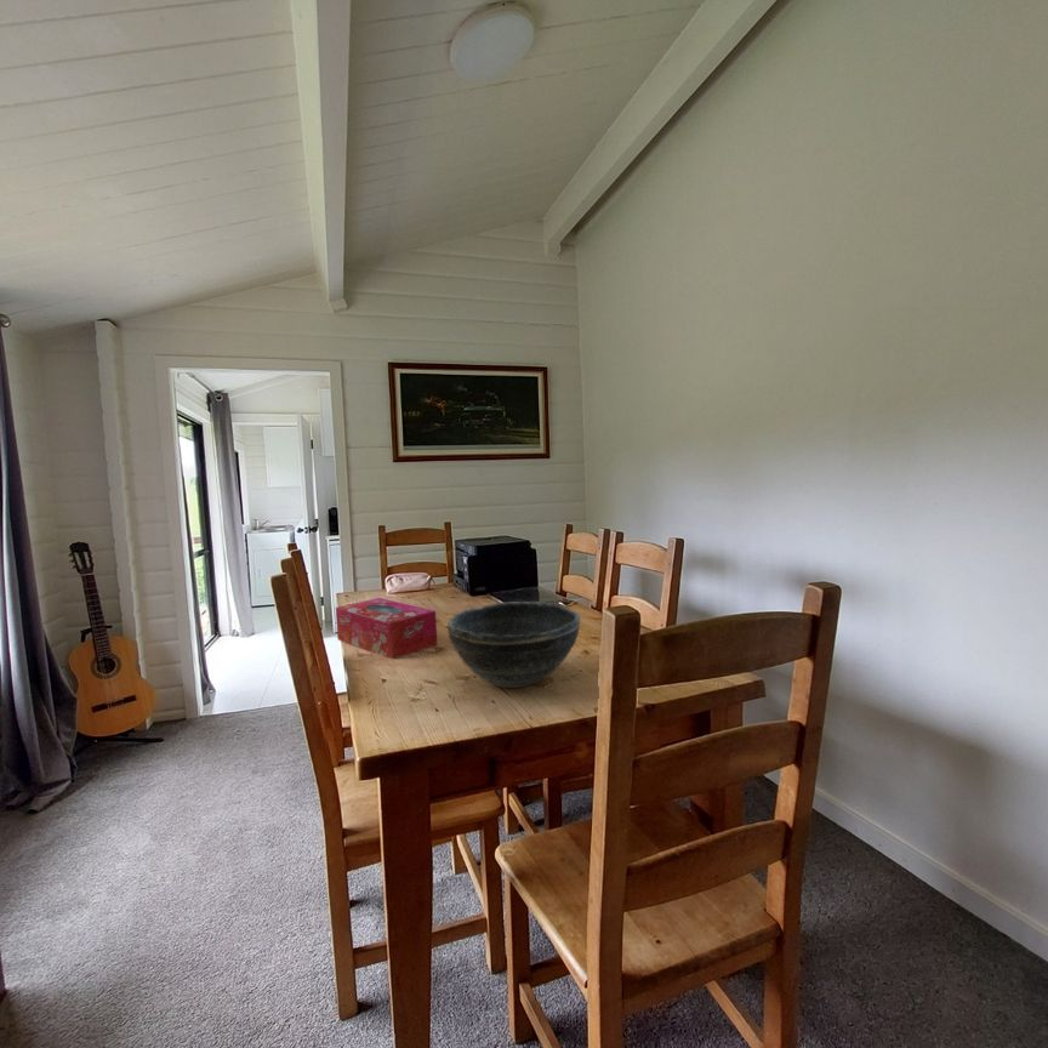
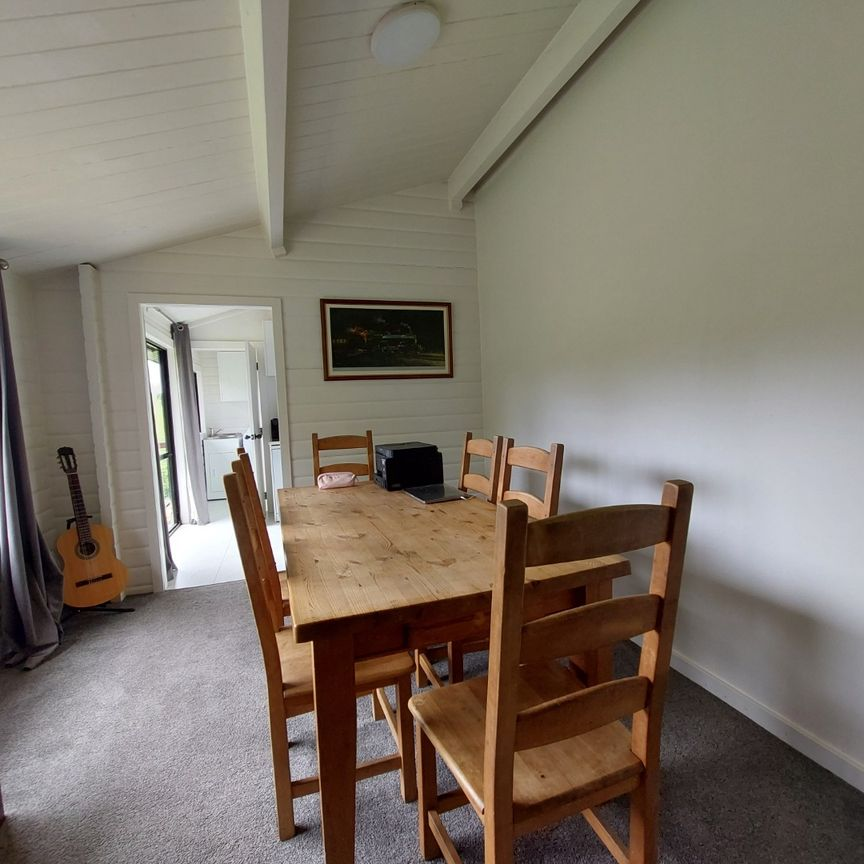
- tissue box (385, 625)
- bowl (514, 647)
